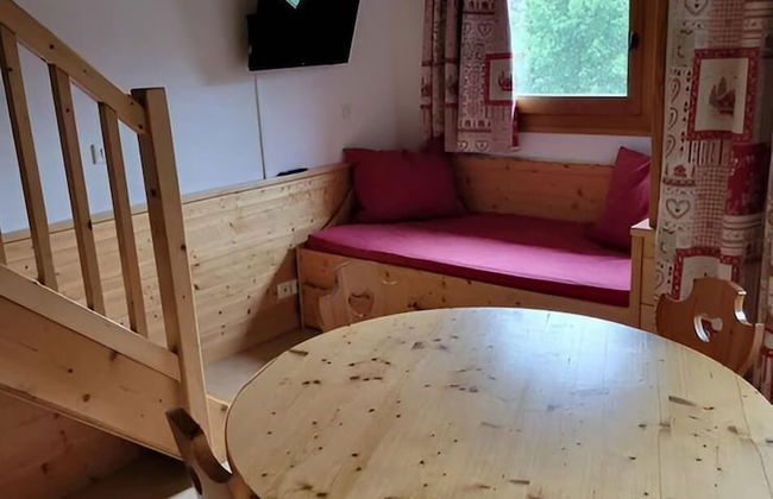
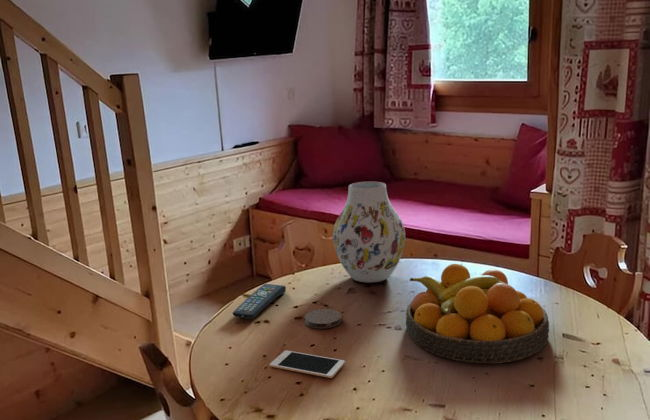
+ cell phone (307, 363)
+ fruit bowl (475, 303)
+ remote control (260, 299)
+ coaster (323, 318)
+ vase (368, 232)
